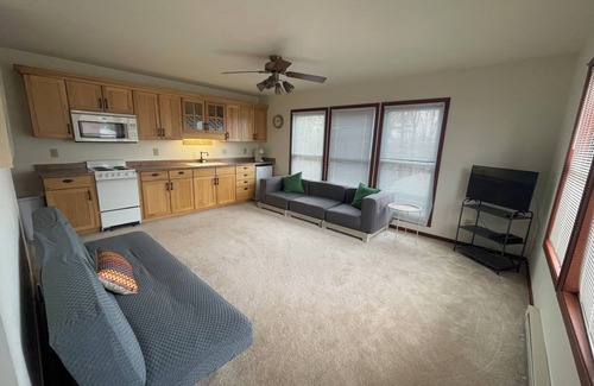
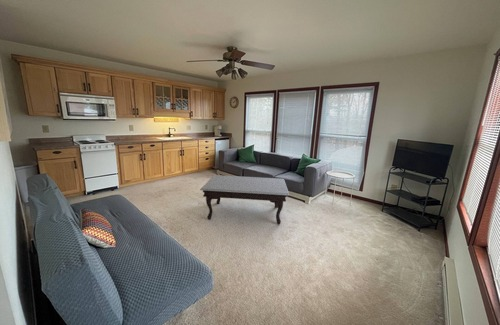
+ coffee table (245, 198)
